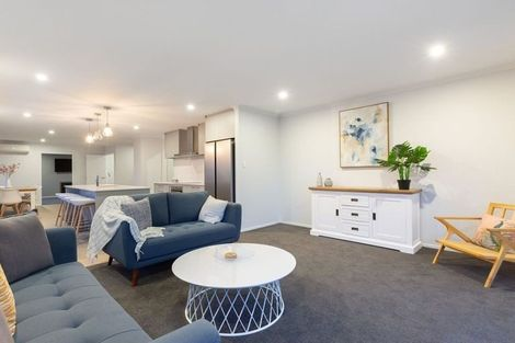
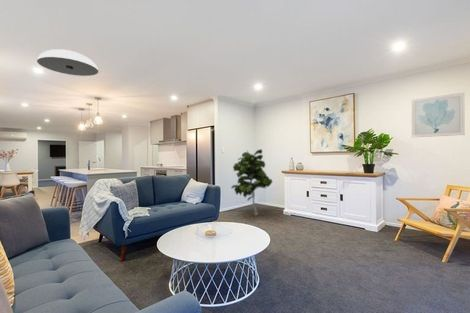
+ ceiling light (69, 60)
+ indoor plant (251, 182)
+ wall art (436, 116)
